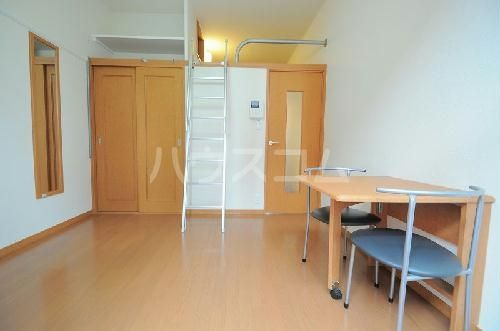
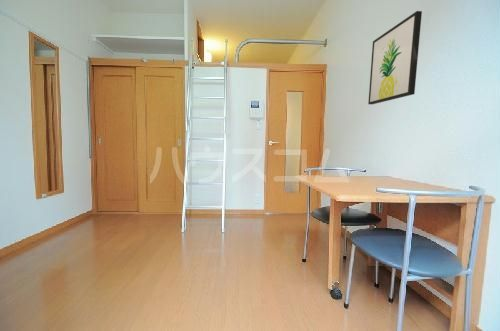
+ wall art (391, 64)
